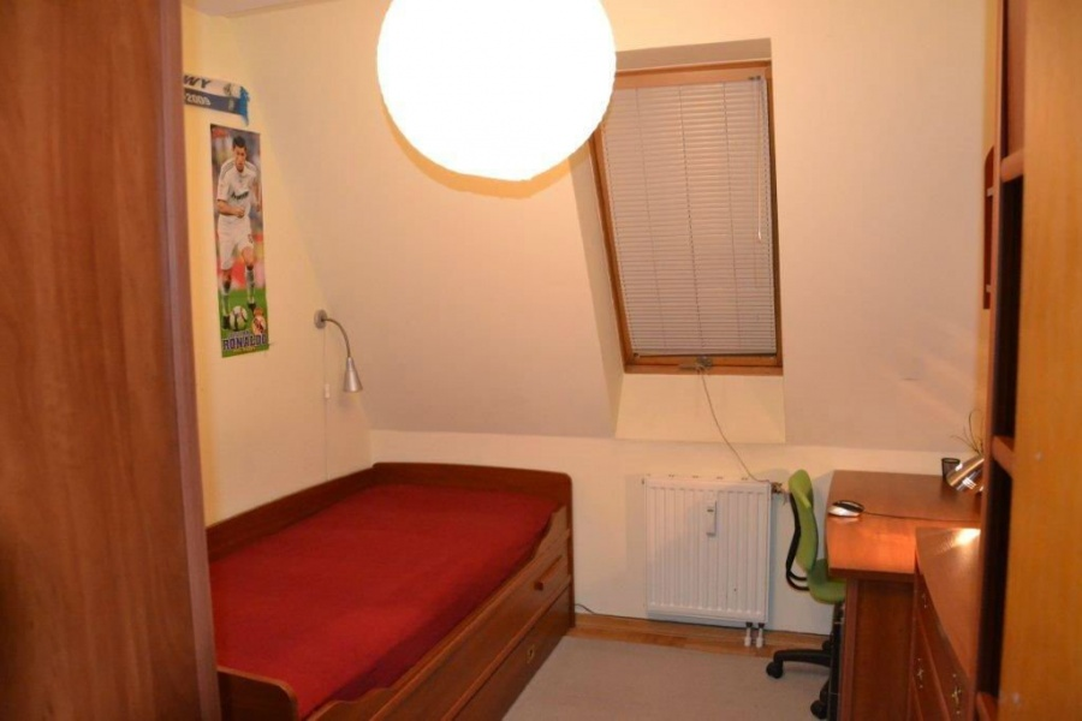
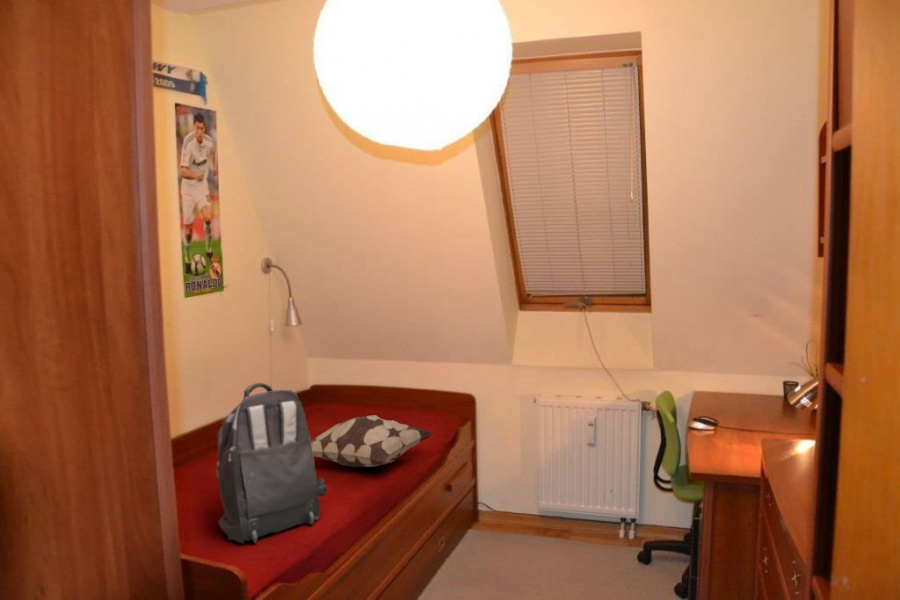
+ backpack (265, 456)
+ decorative pillow (362, 441)
